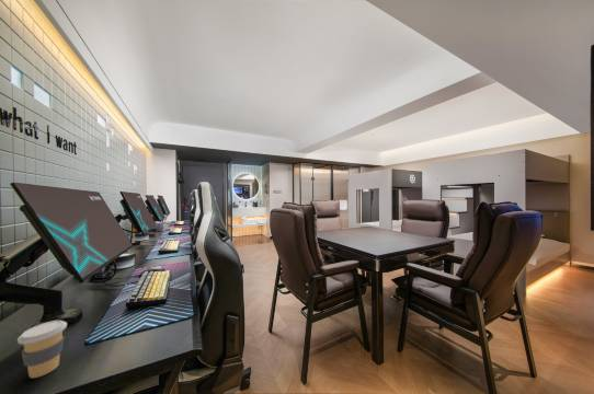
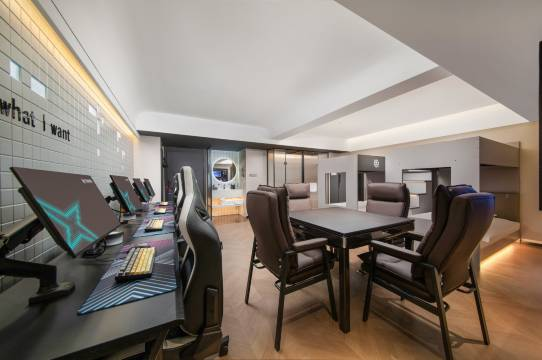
- coffee cup (44, 348)
